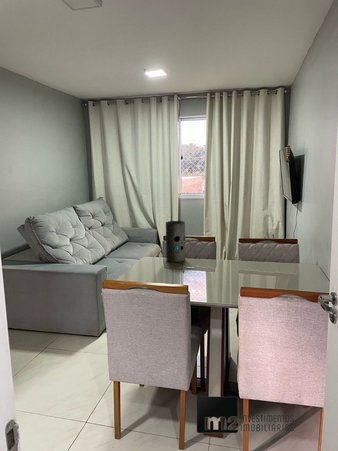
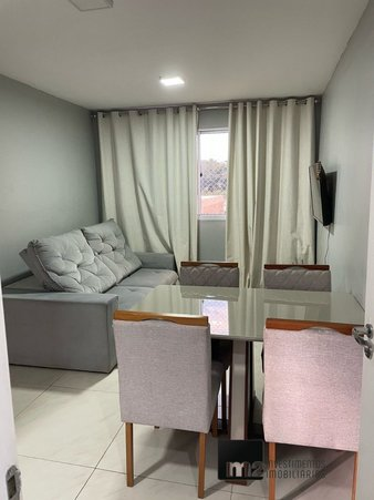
- vase (176, 241)
